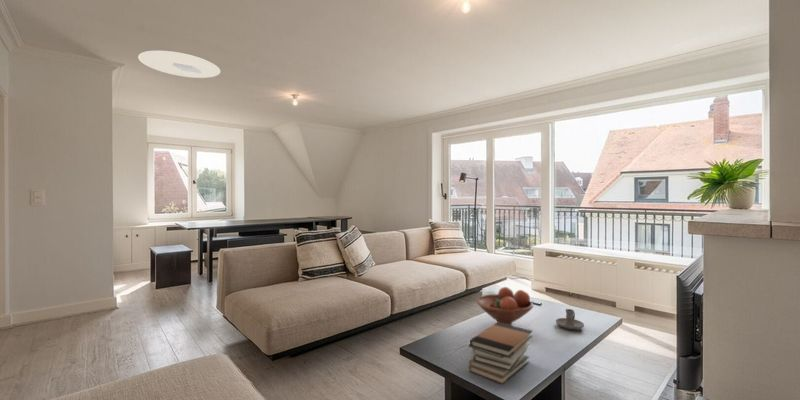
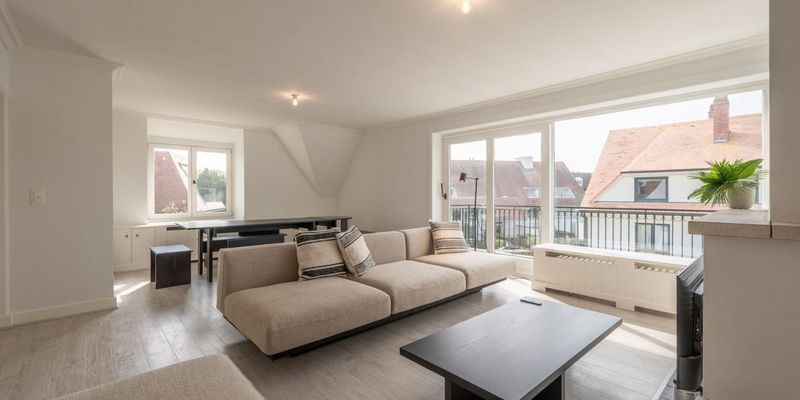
- ceiling light (181, 62)
- book stack (501, 350)
- fruit bowl (504, 310)
- candle holder (570, 317)
